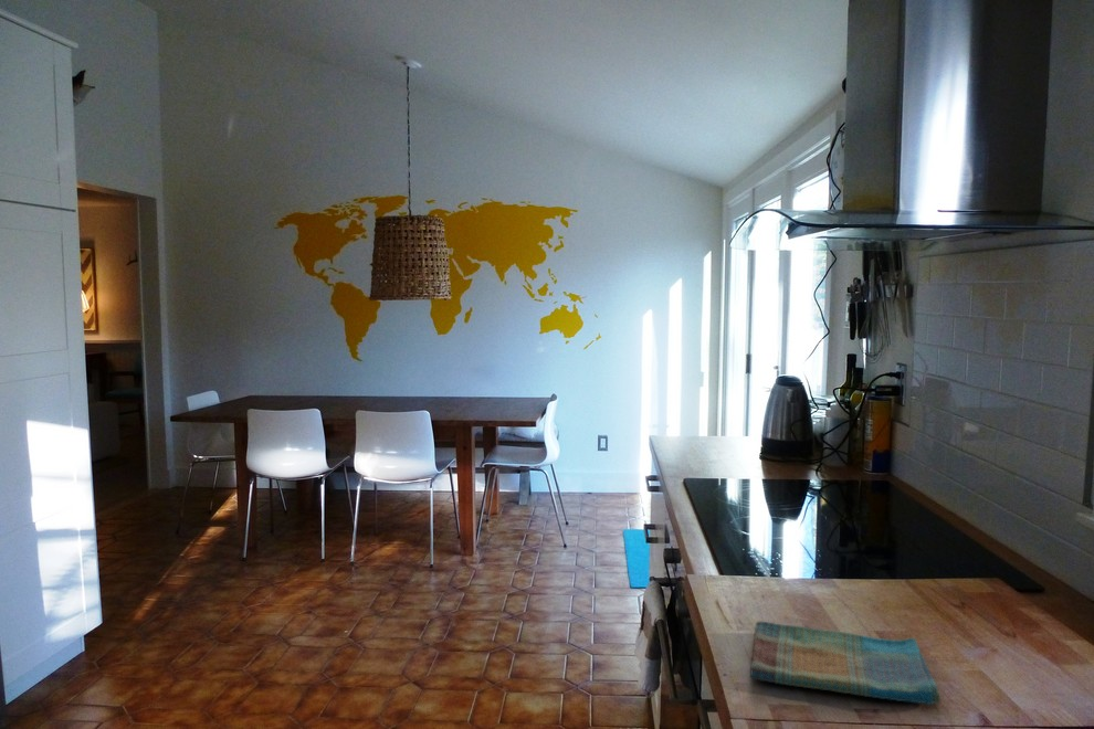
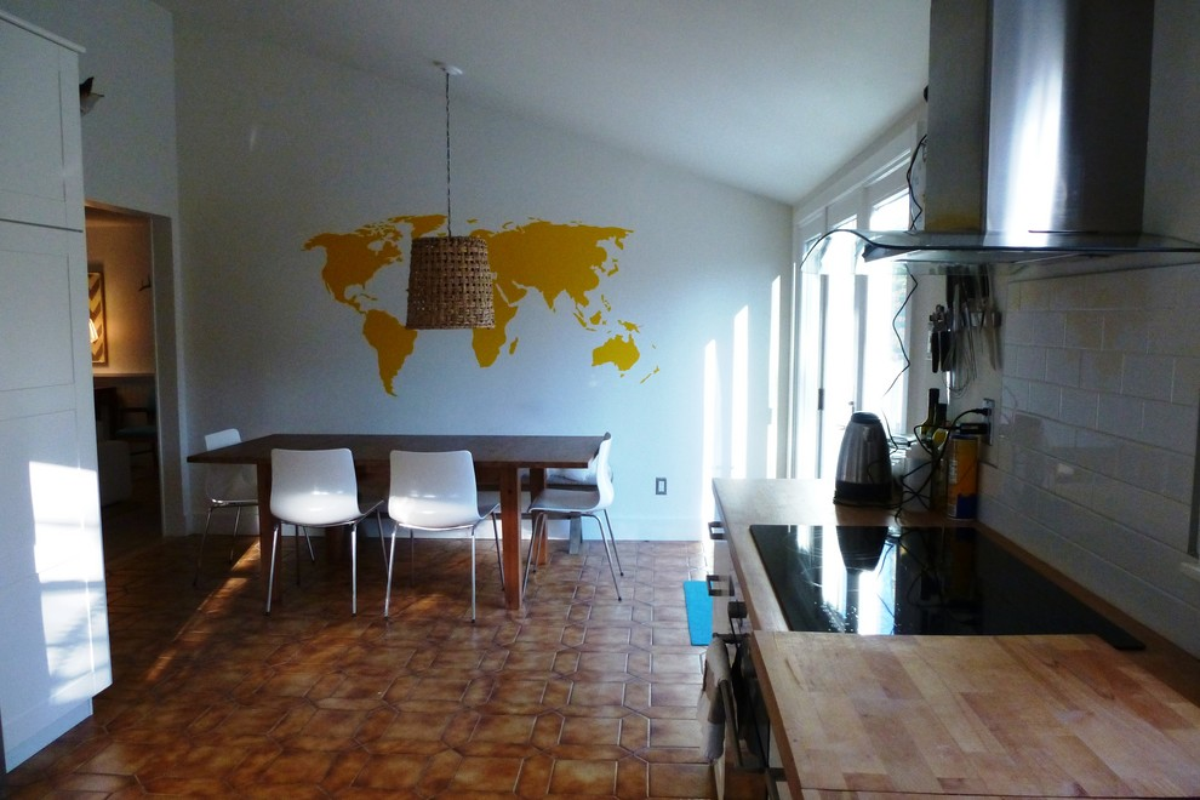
- dish towel (838, 658)
